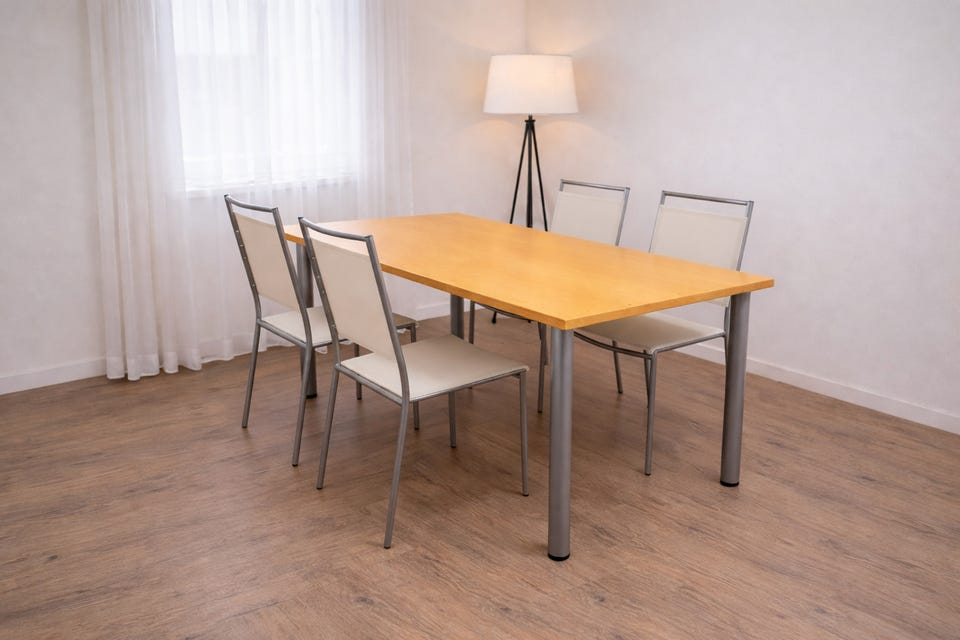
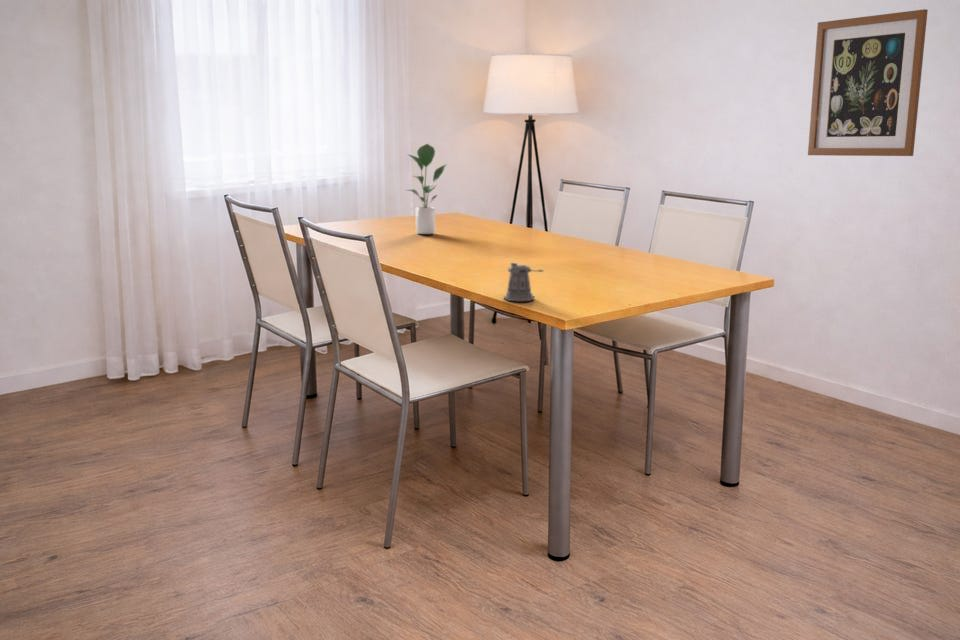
+ potted plant (427, 189)
+ pepper shaker (521, 281)
+ wall art (863, 87)
